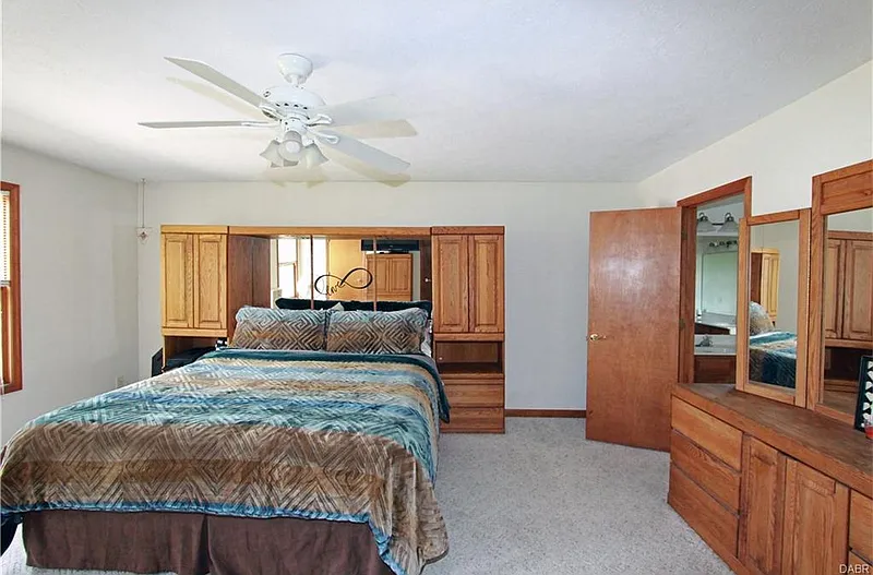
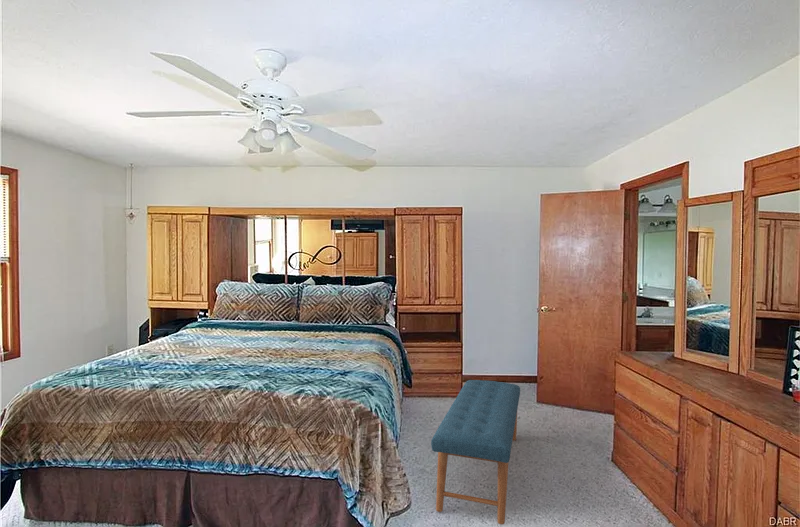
+ bench (482, 435)
